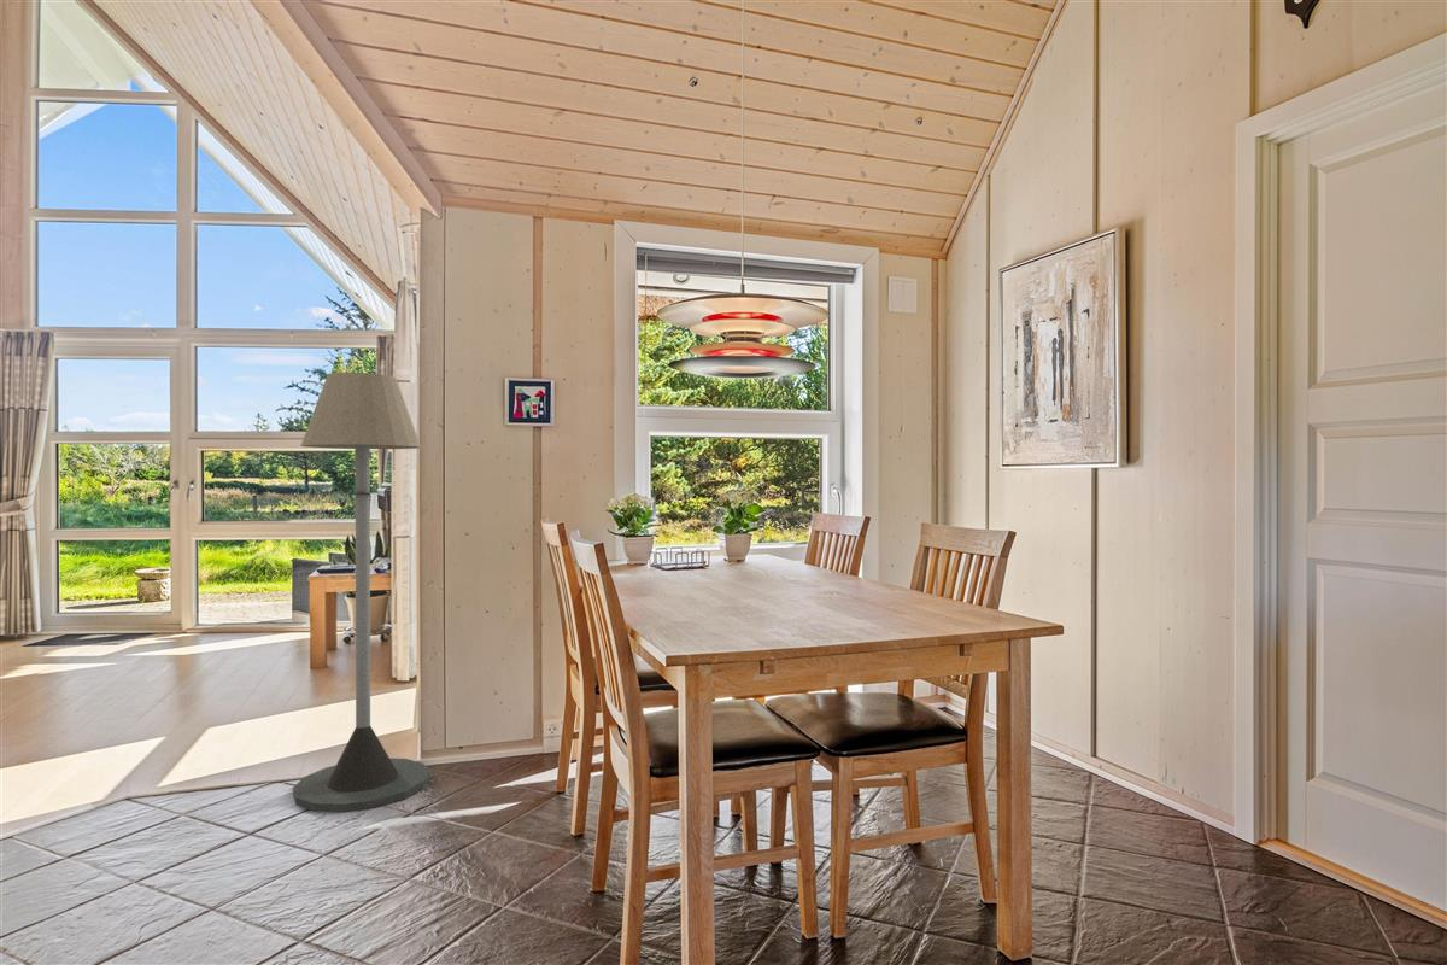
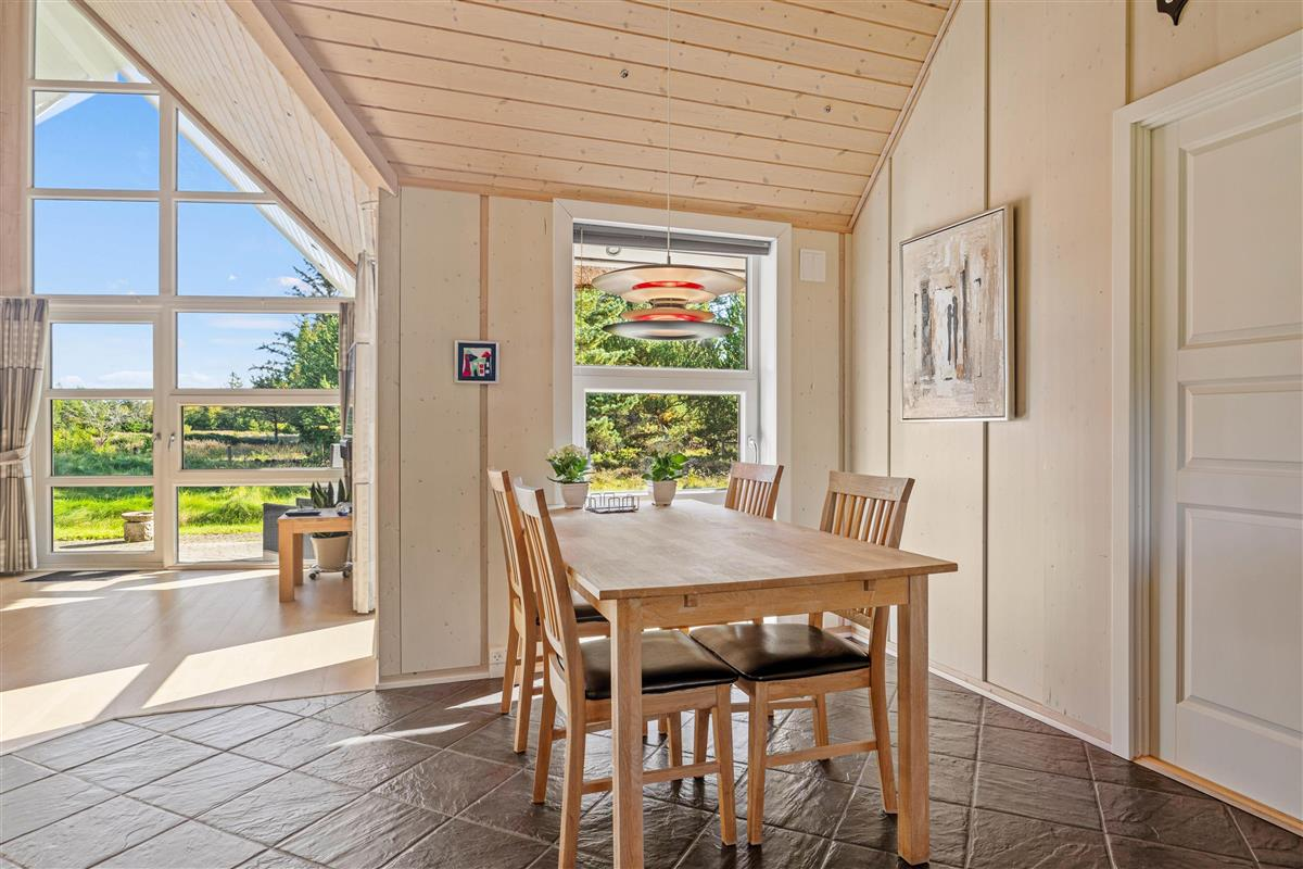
- floor lamp (362, 581)
